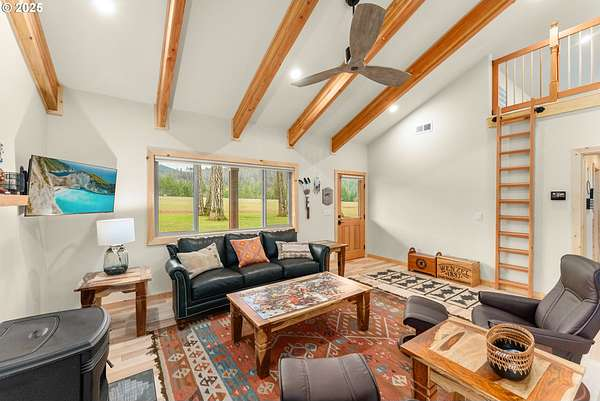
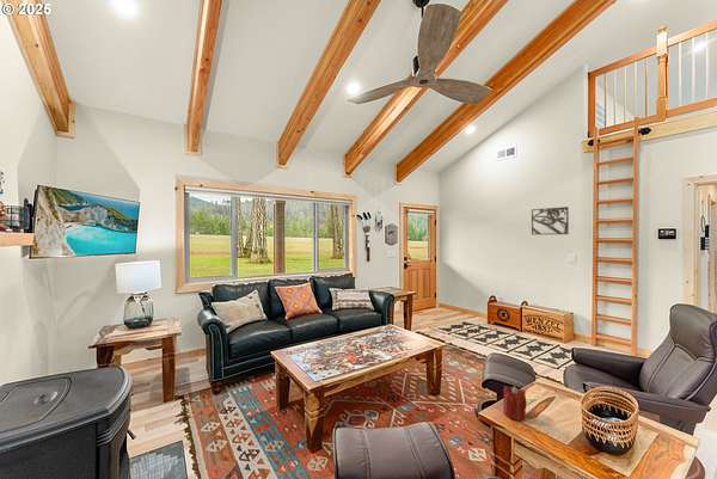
+ candle (514, 400)
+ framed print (549, 221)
